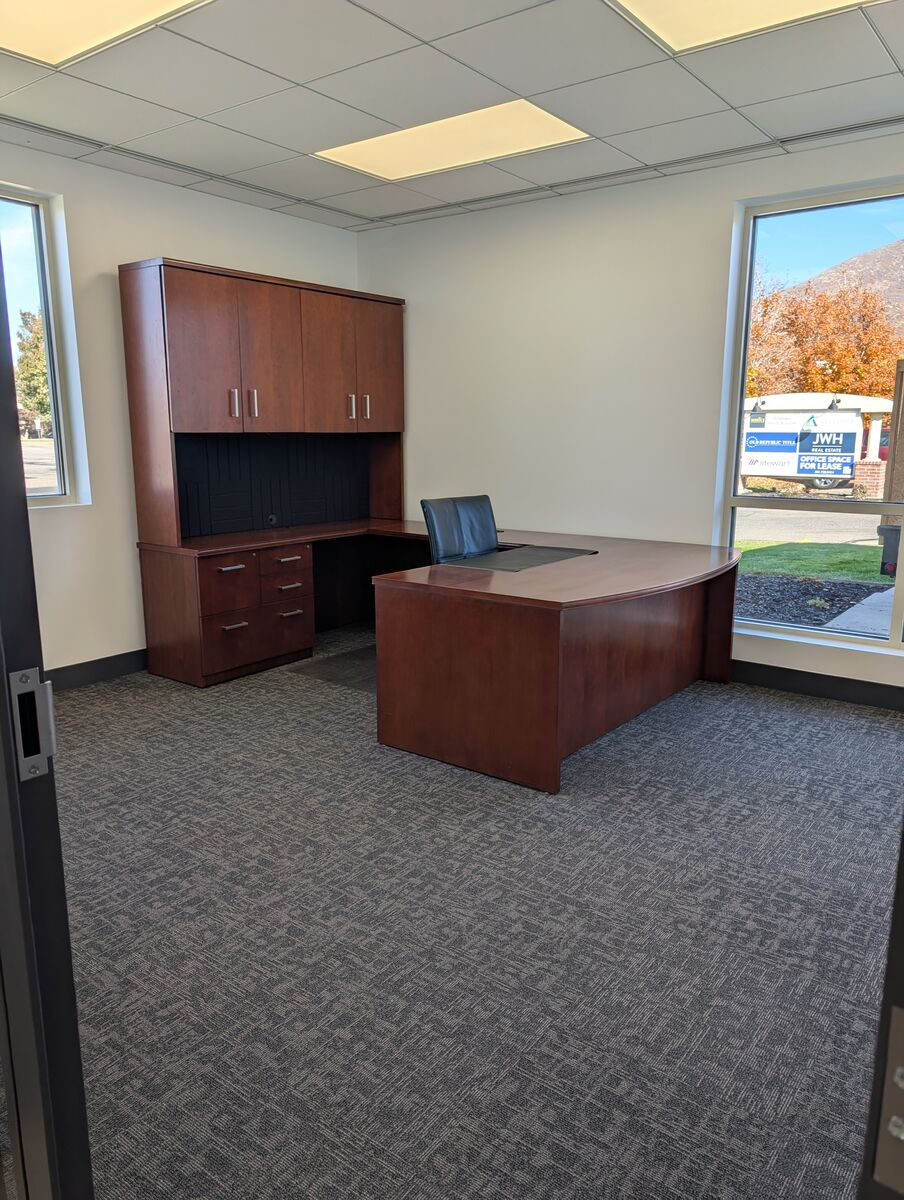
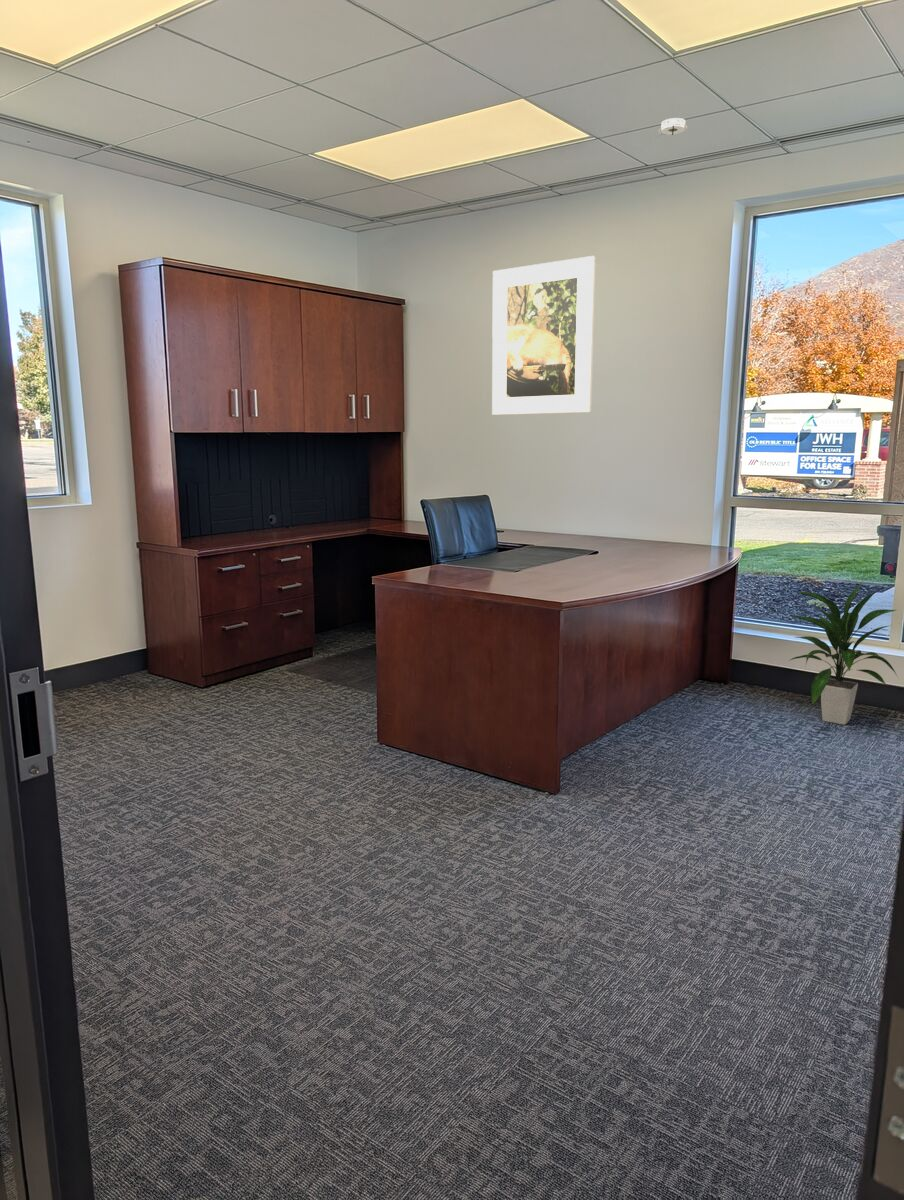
+ smoke detector (672, 126)
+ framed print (540, 340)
+ indoor plant (837, 651)
